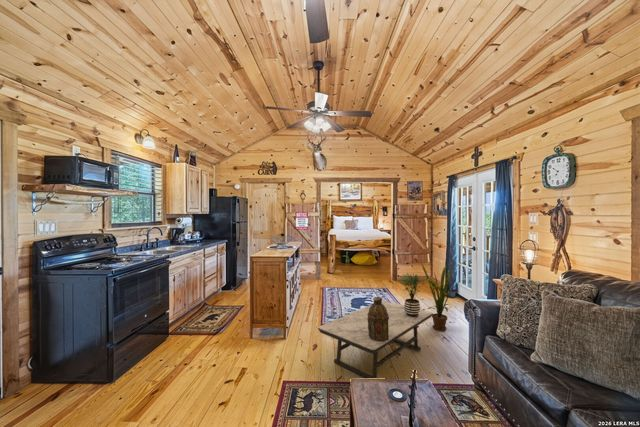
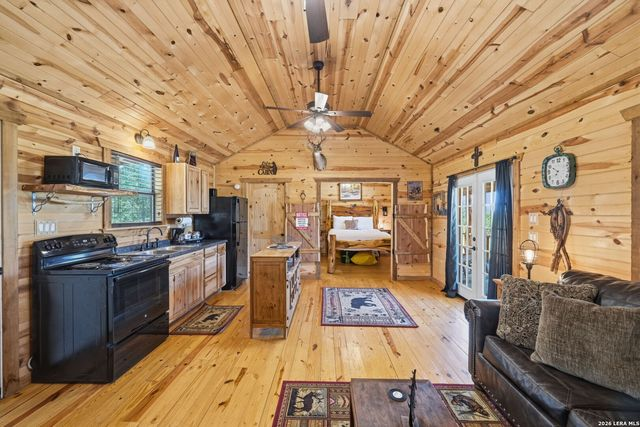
- house plant (443, 294)
- potted plant (410, 293)
- coffee table (379, 340)
- lantern (378, 316)
